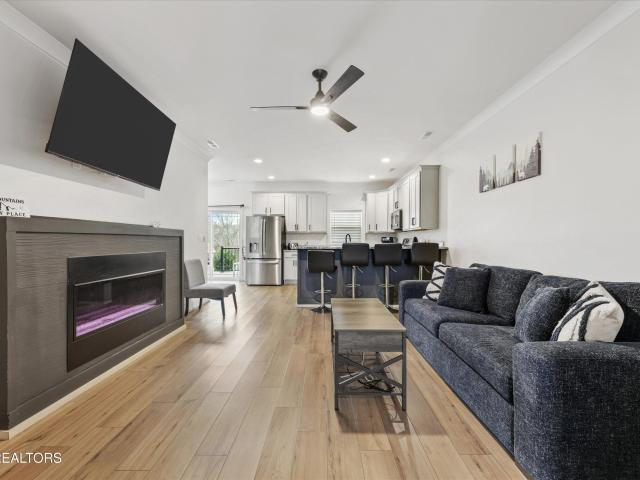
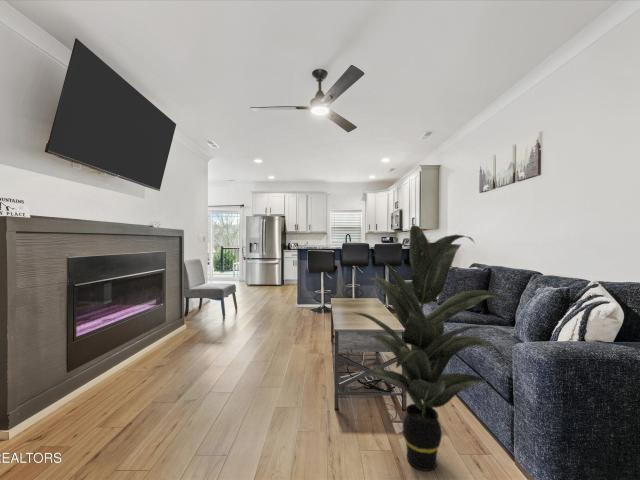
+ indoor plant (424, 338)
